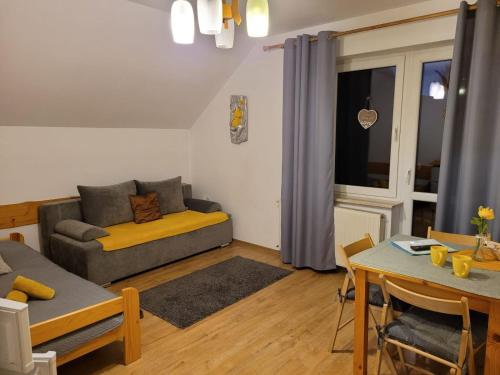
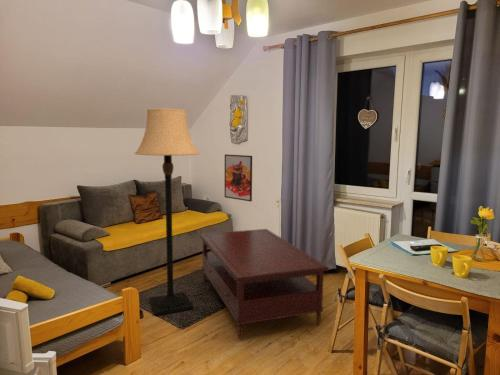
+ lamp (168, 210)
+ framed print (237, 177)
+ coffee table (254, 274)
